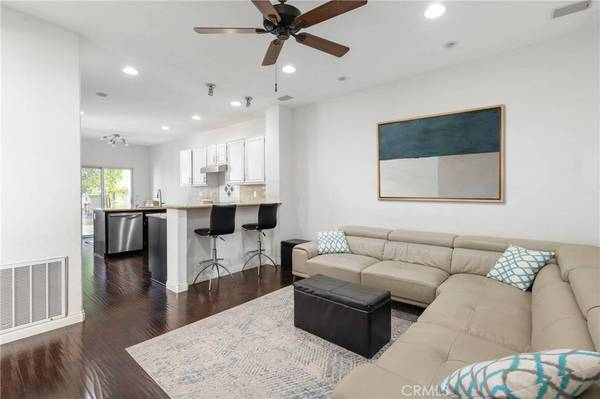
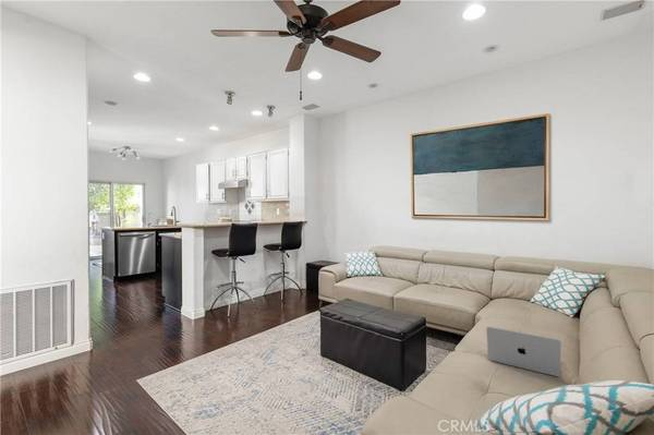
+ laptop (522, 342)
